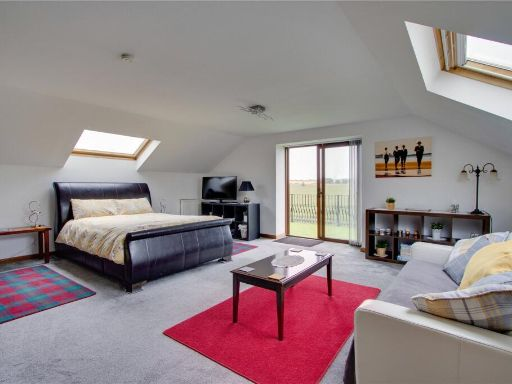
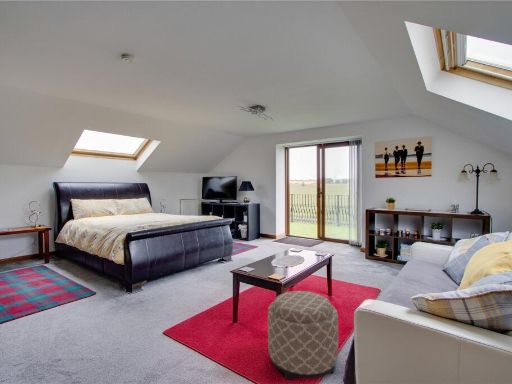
+ ottoman (302, 329)
